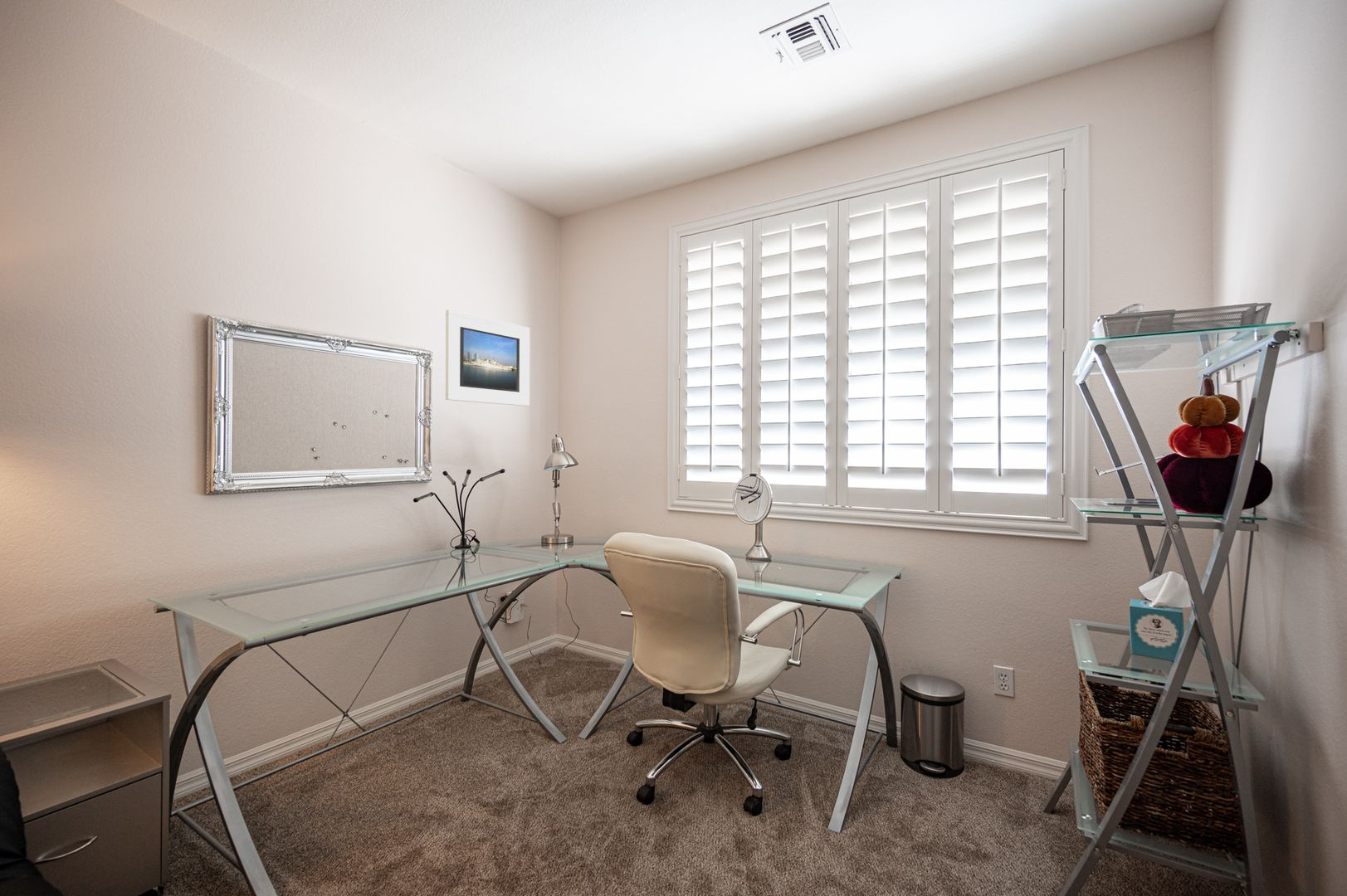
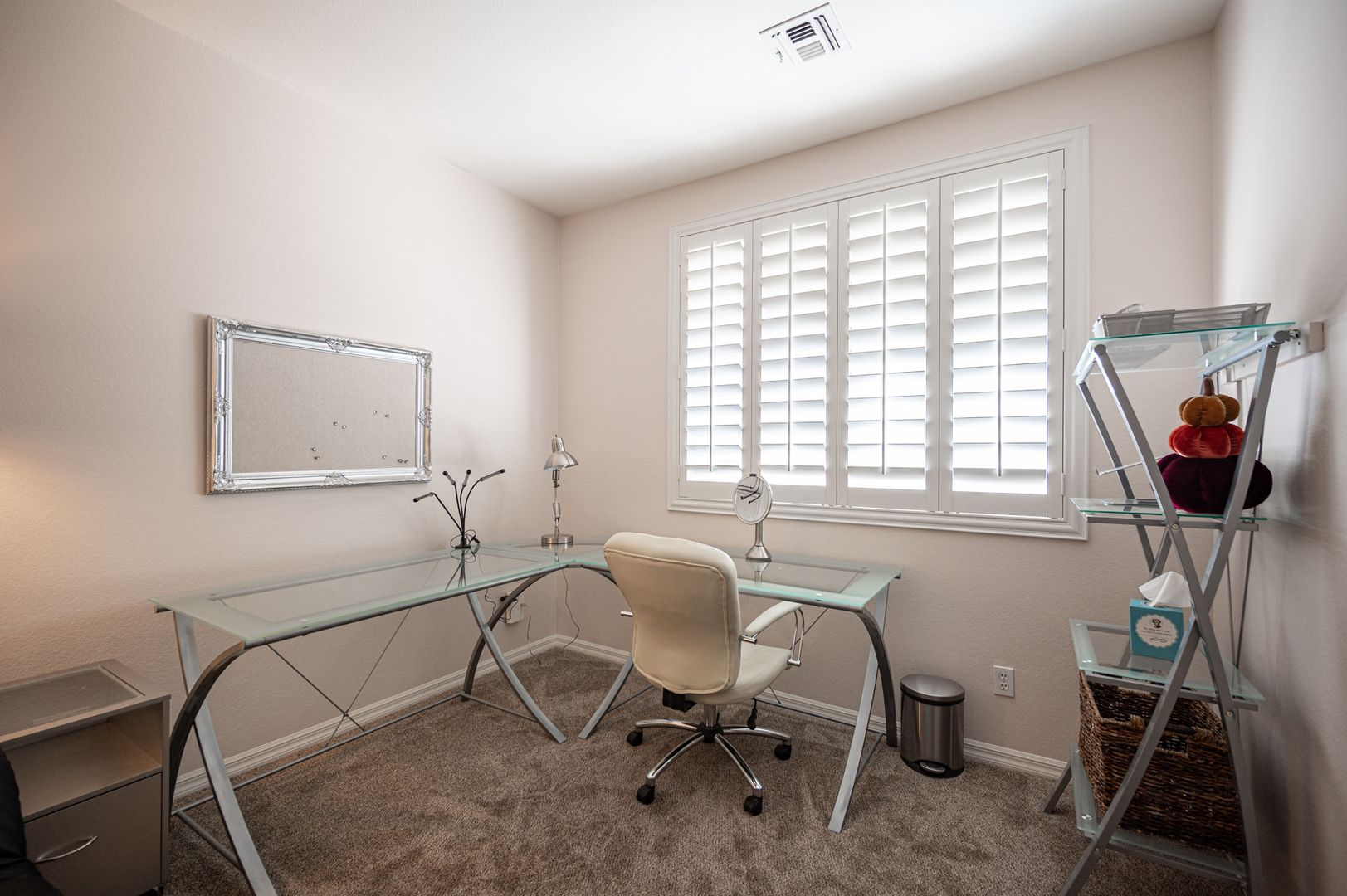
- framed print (490, 361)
